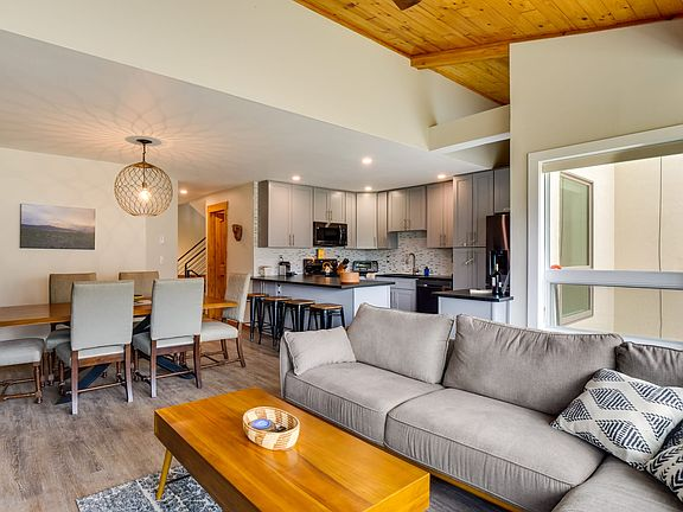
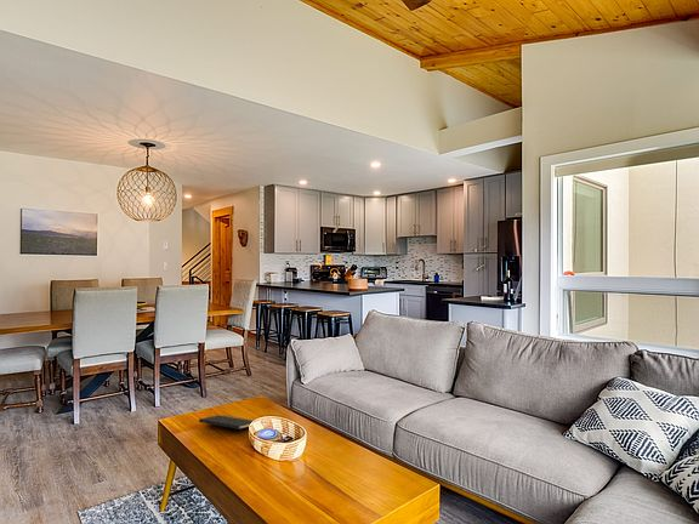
+ notepad (229, 421)
